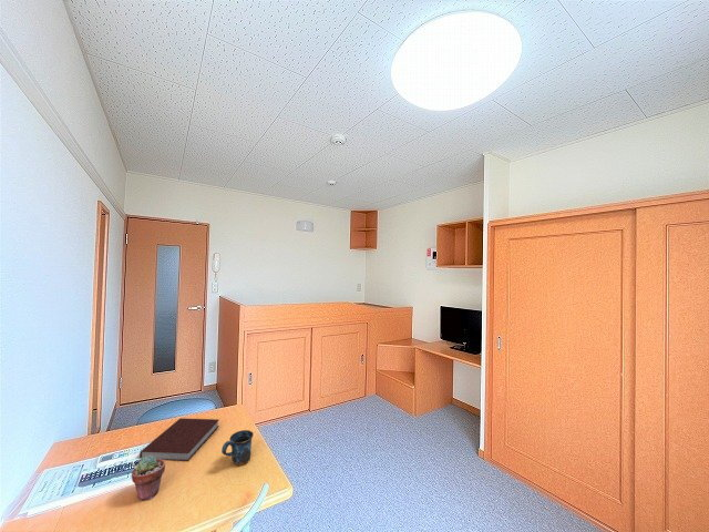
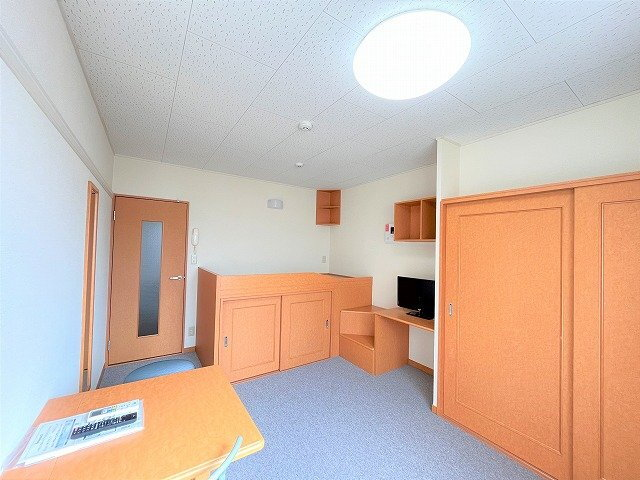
- mug (236, 449)
- notebook (183, 437)
- potted succulent (148, 474)
